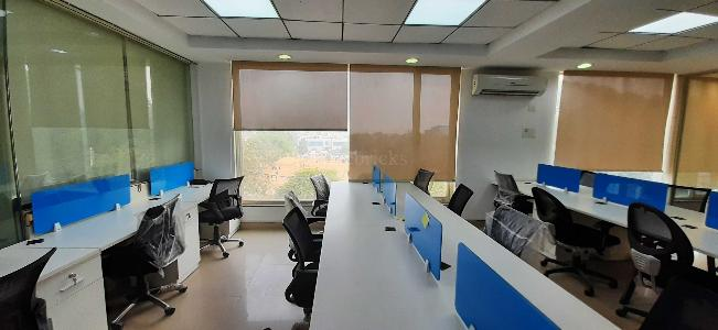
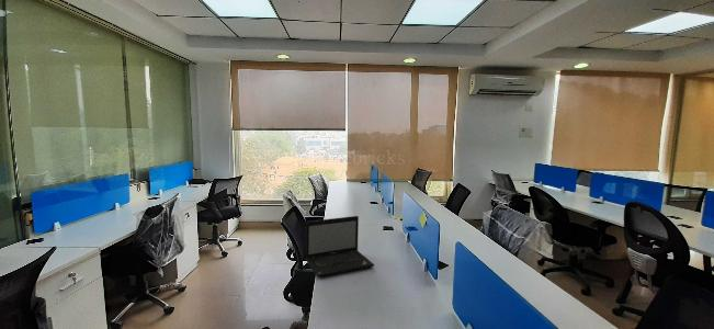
+ laptop (339, 243)
